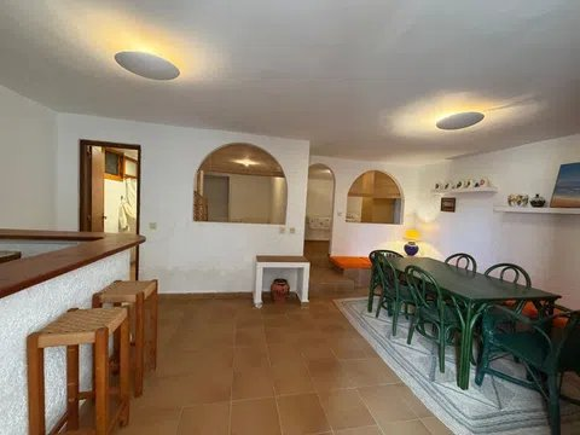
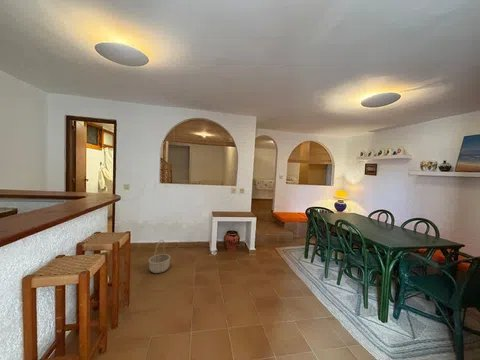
+ basket (159, 254)
